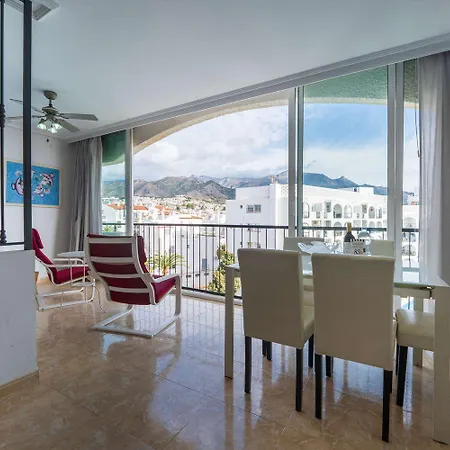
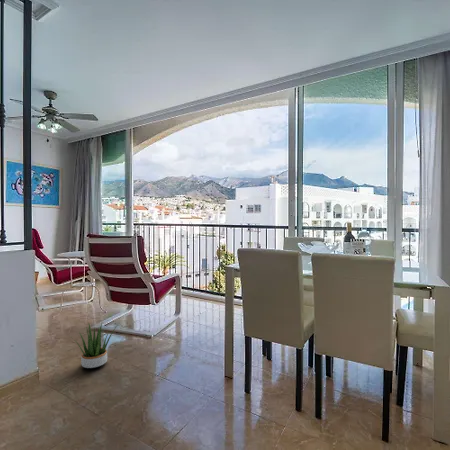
+ potted plant (94, 344)
